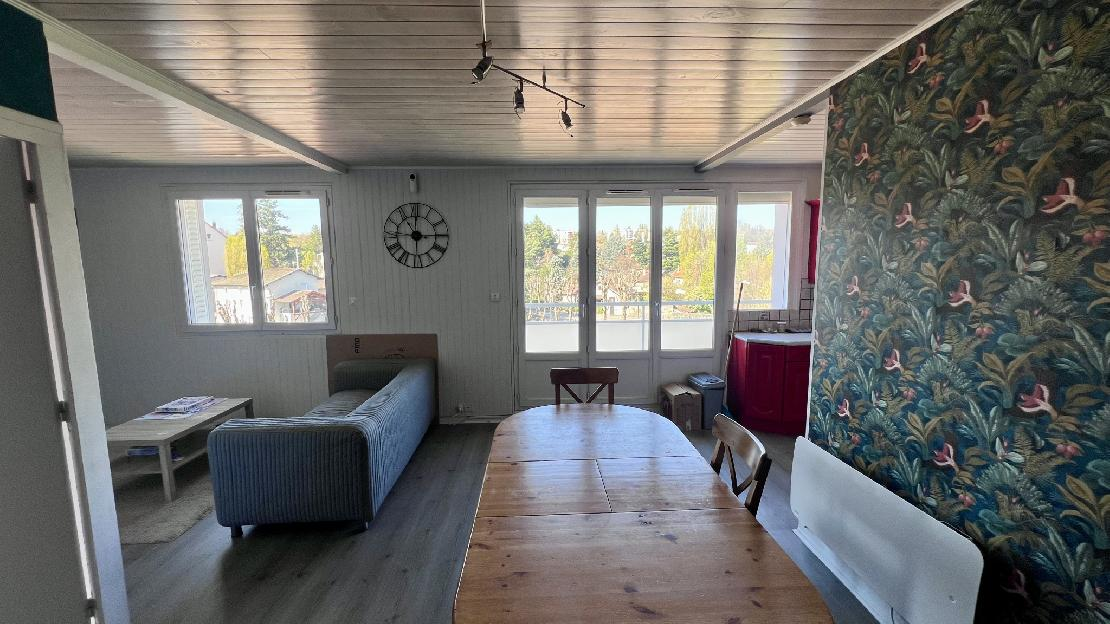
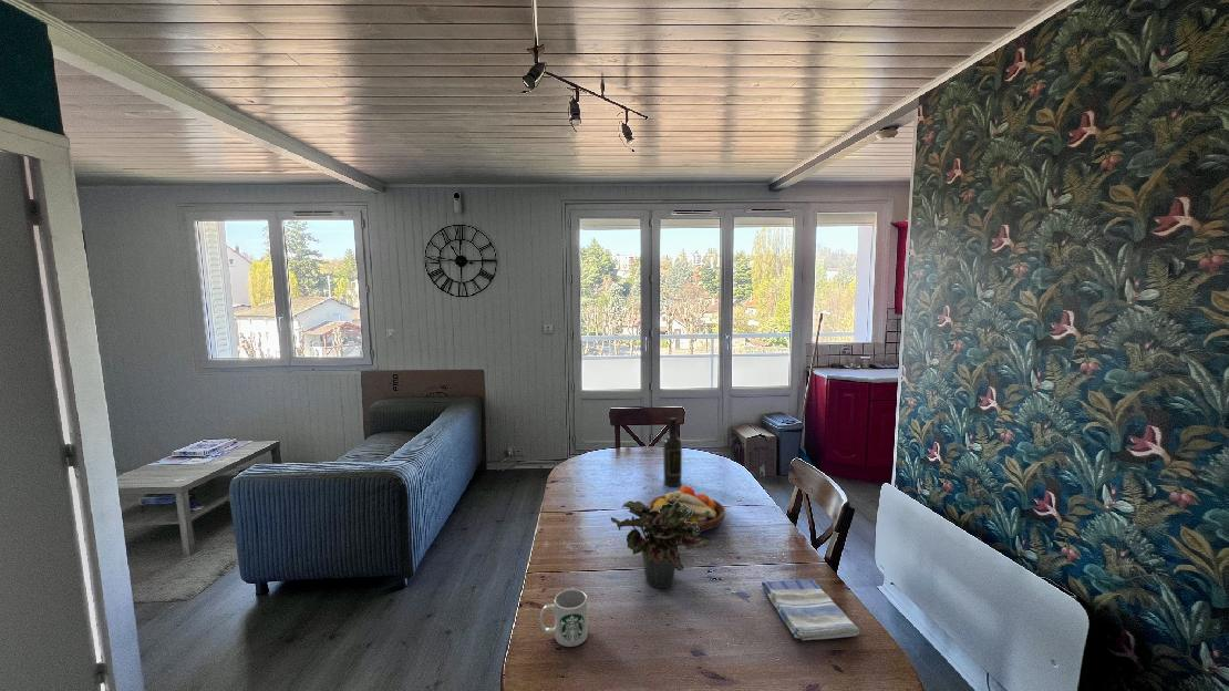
+ potted plant (660, 543)
+ wine bottle (672, 451)
+ dish towel (806, 606)
+ mug (564, 618)
+ fruit bowl (686, 504)
